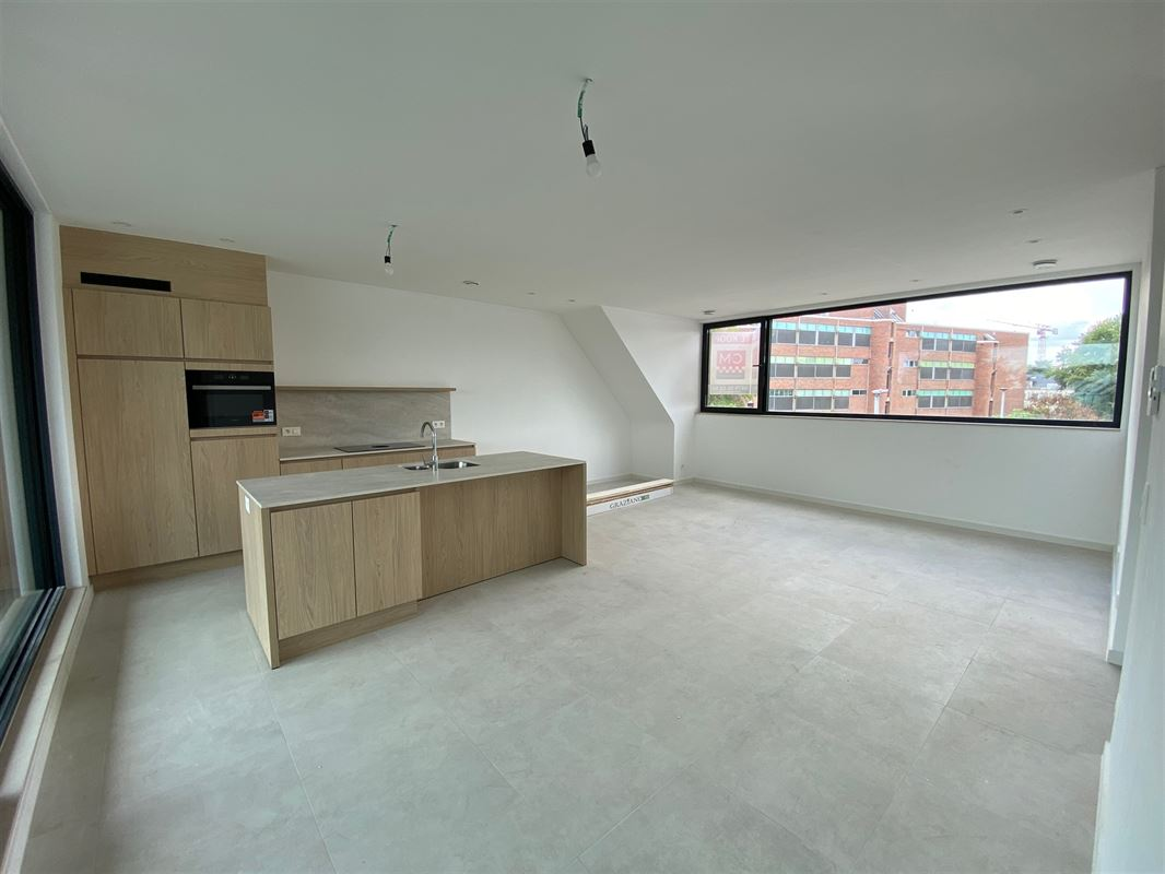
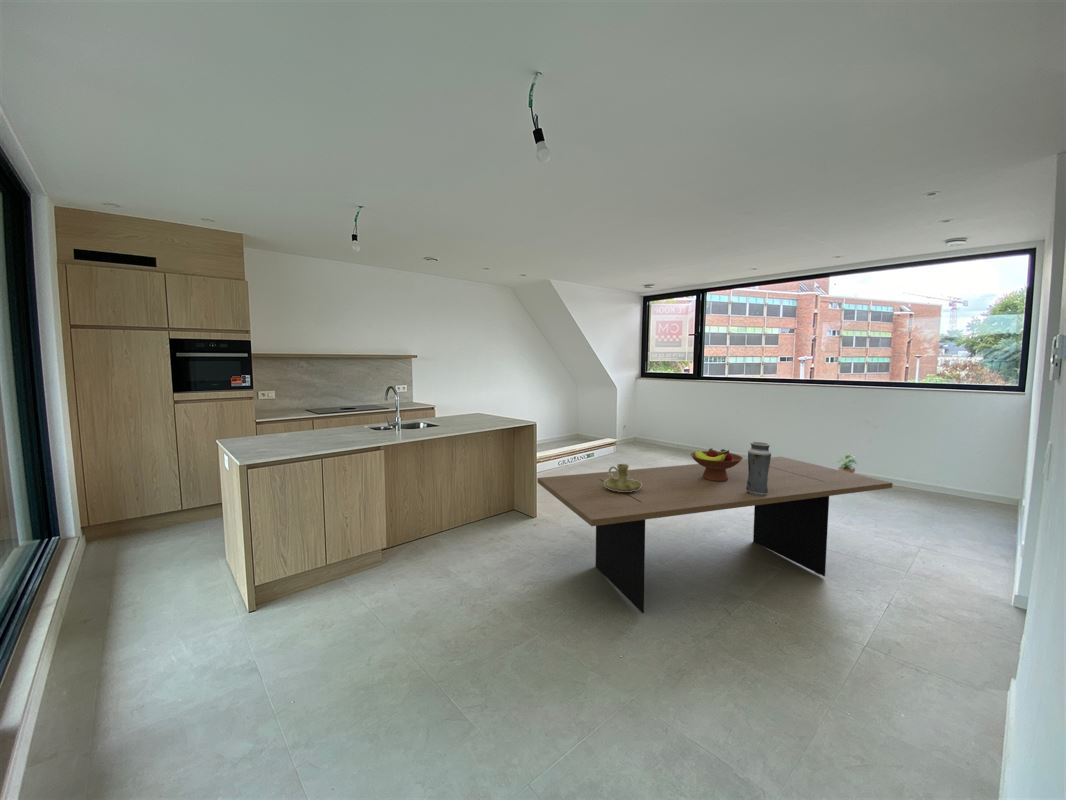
+ candle holder (620, 476)
+ fruit bowl (715, 462)
+ dining table (707, 511)
+ potted plant (845, 465)
+ vase (758, 468)
